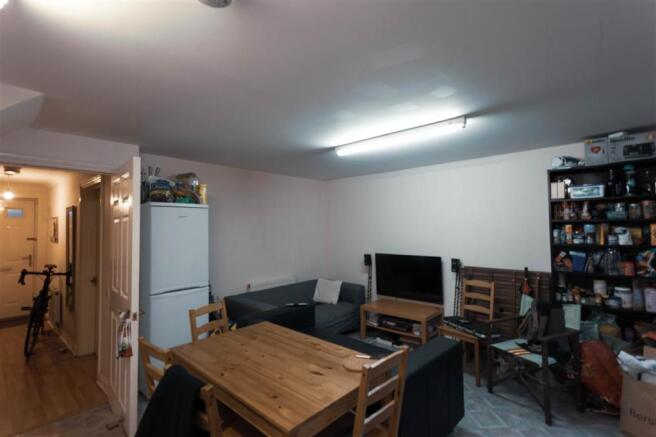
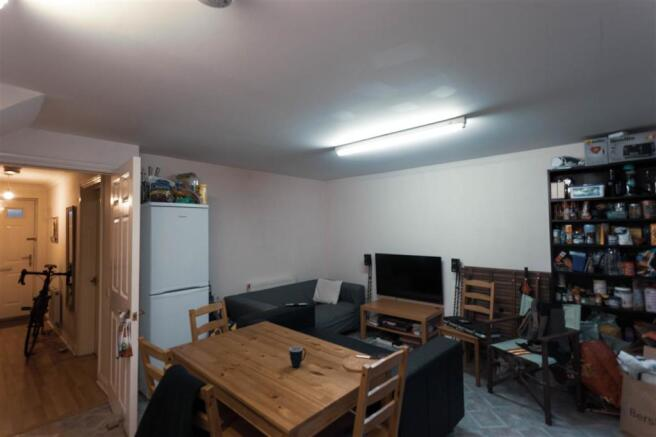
+ mug (298, 356)
